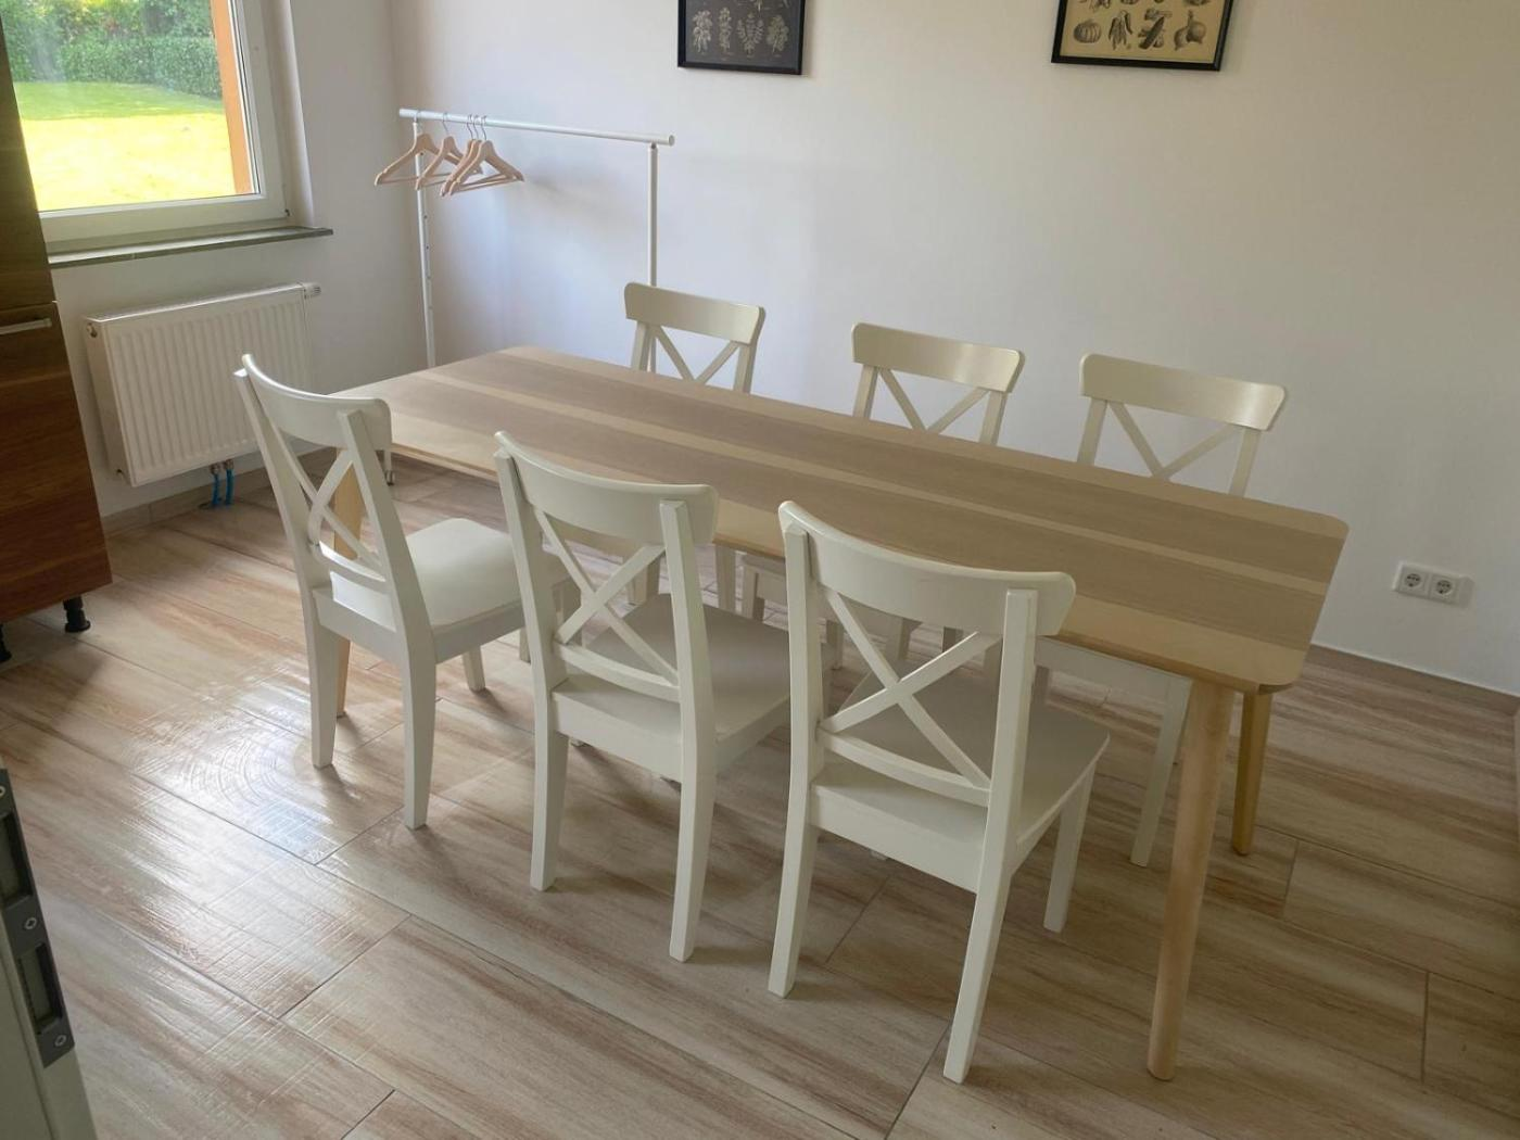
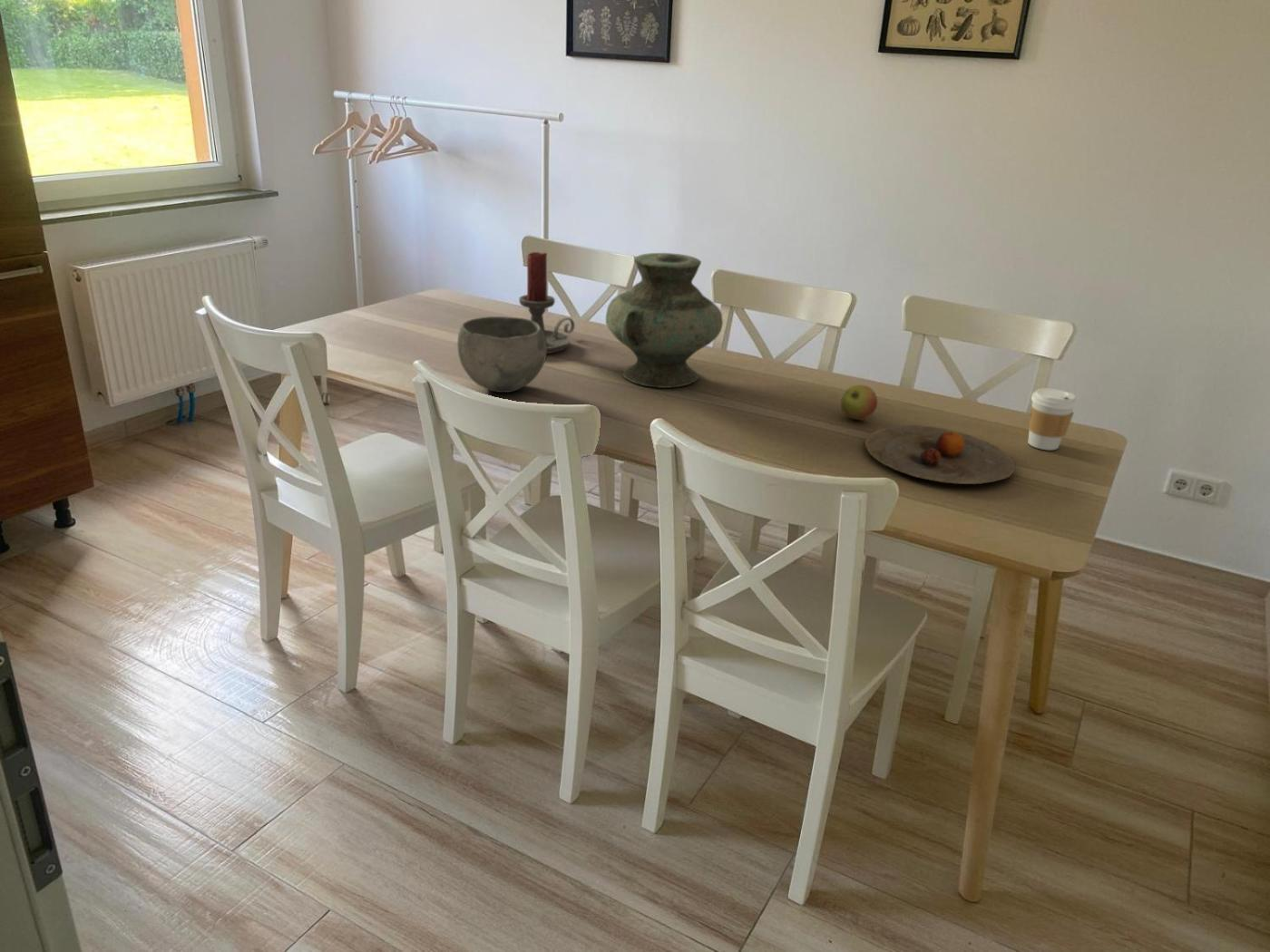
+ coffee cup (1049, 418)
+ candle holder (543, 297)
+ vase (663, 316)
+ apple (858, 402)
+ plate (939, 447)
+ bowl (503, 357)
